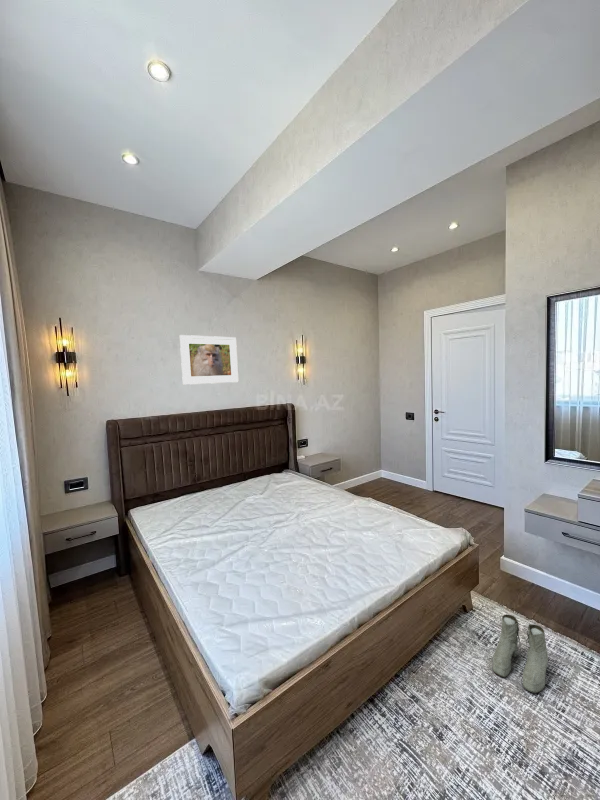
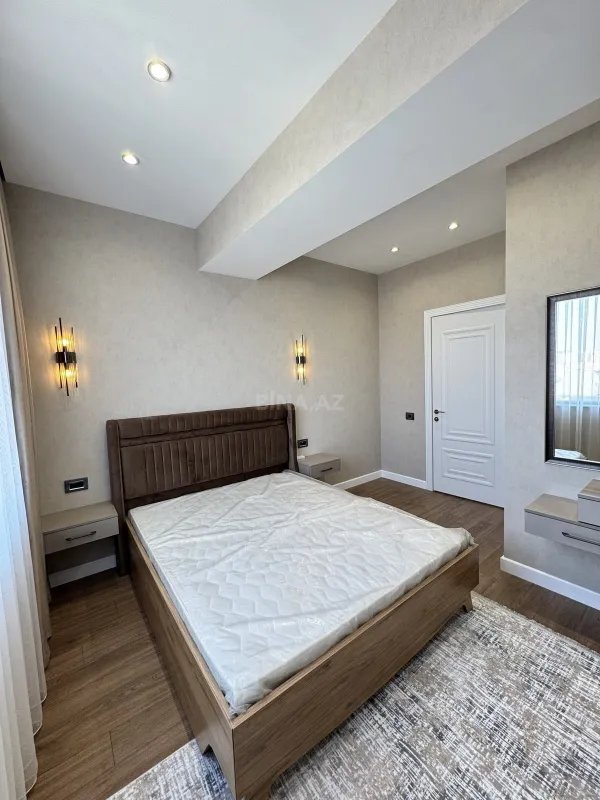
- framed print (210, 360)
- boots (516, 648)
